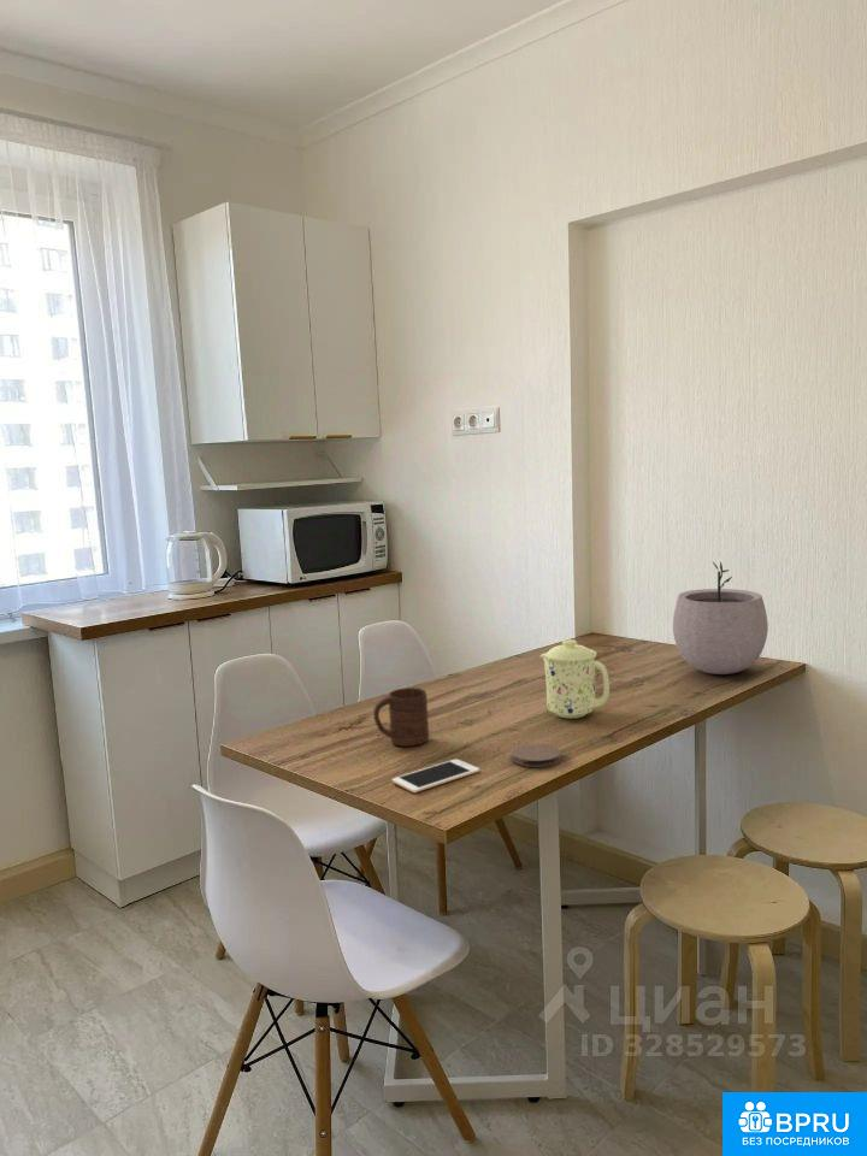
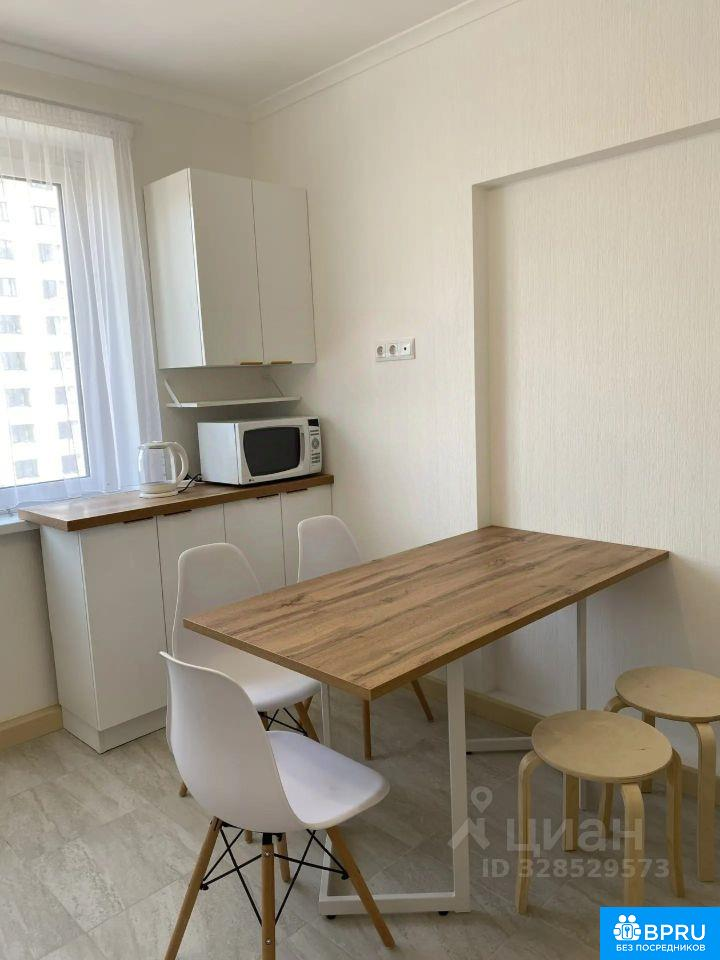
- cup (403, 718)
- coaster (536, 754)
- mug (573, 678)
- plant pot (719, 617)
- cell phone (436, 774)
